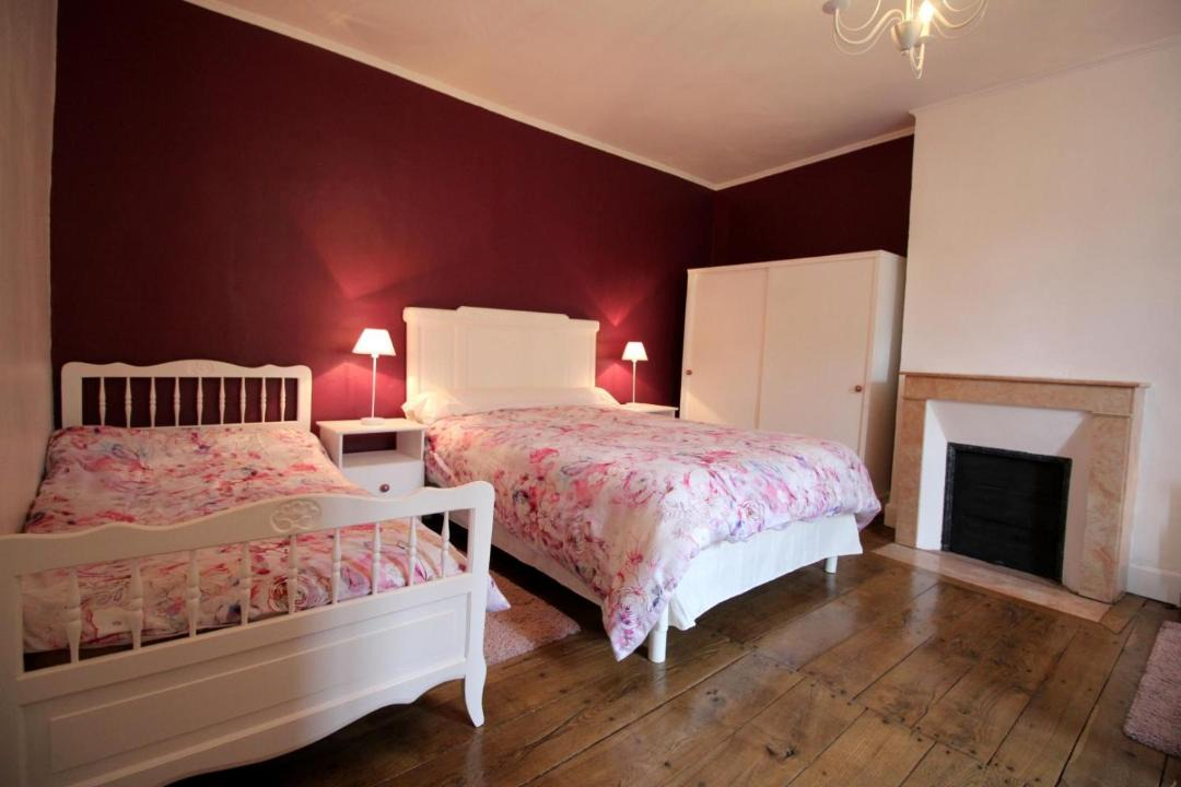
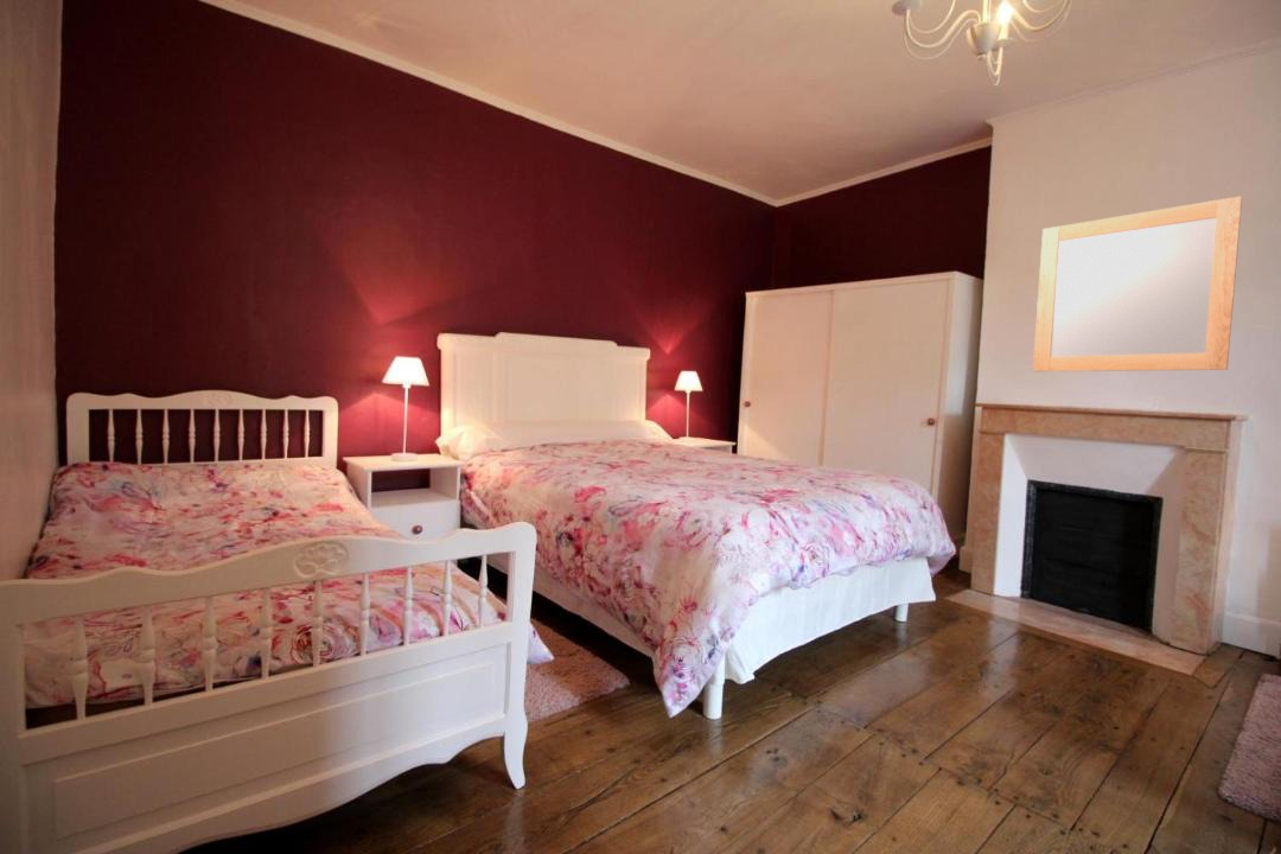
+ home mirror (1126, 292)
